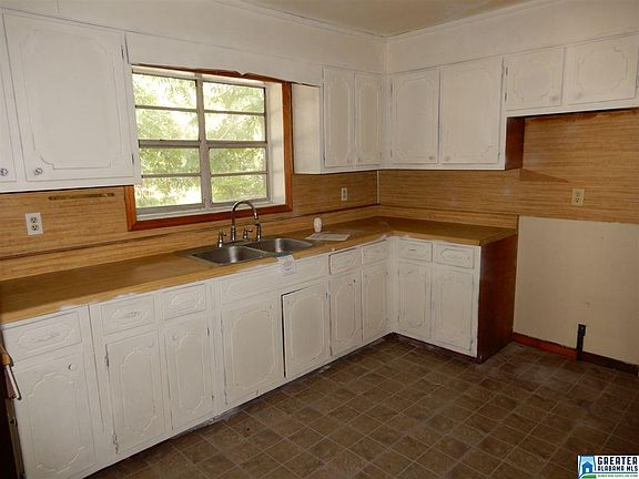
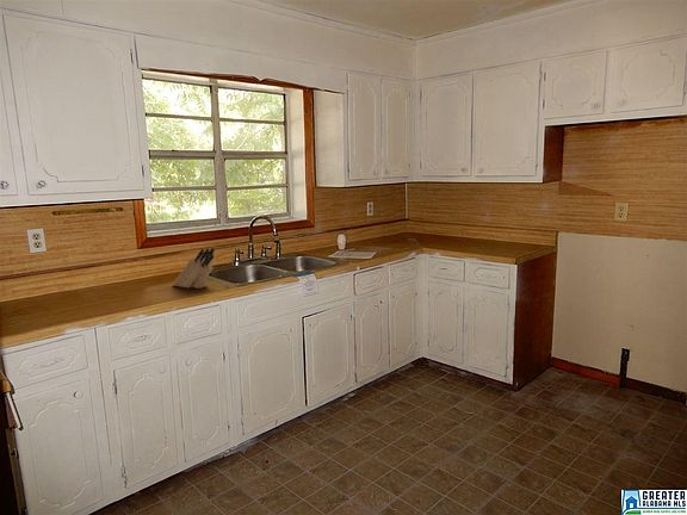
+ knife block (194, 266)
